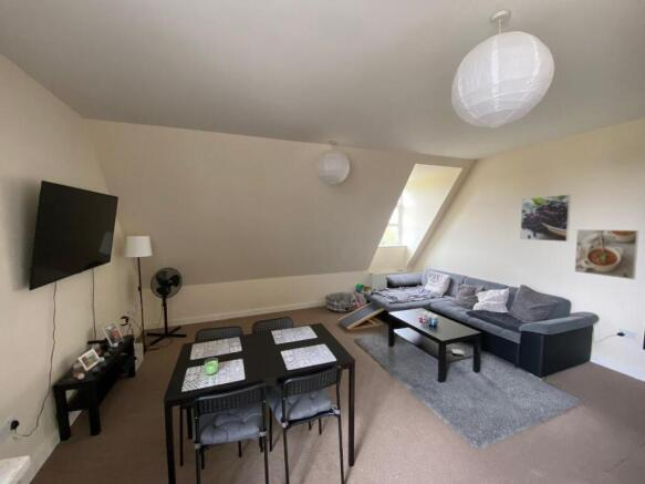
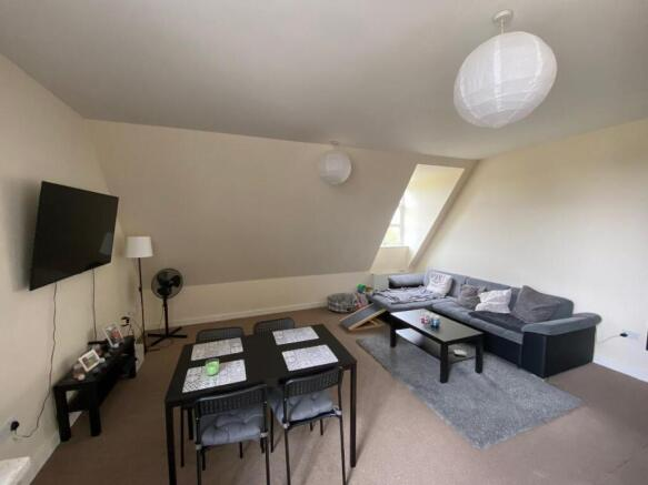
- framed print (604, 253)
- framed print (543, 218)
